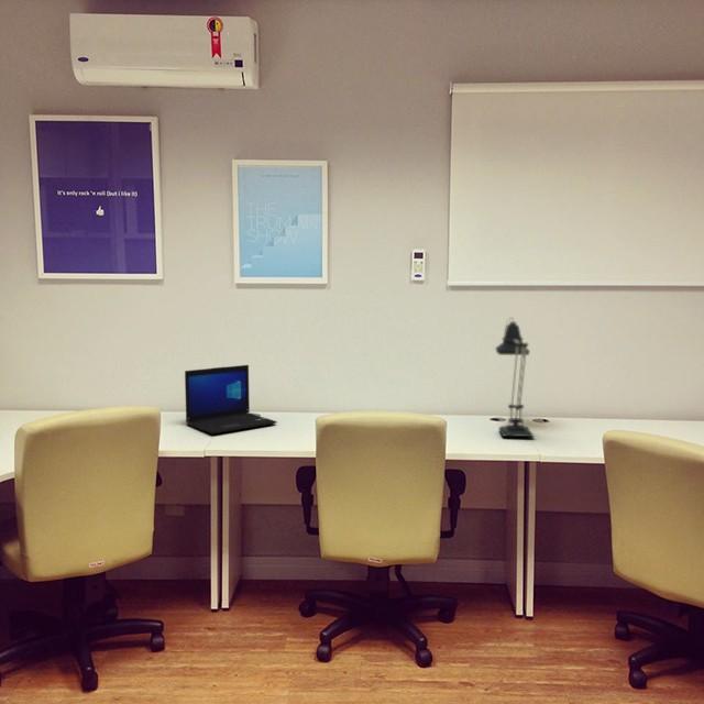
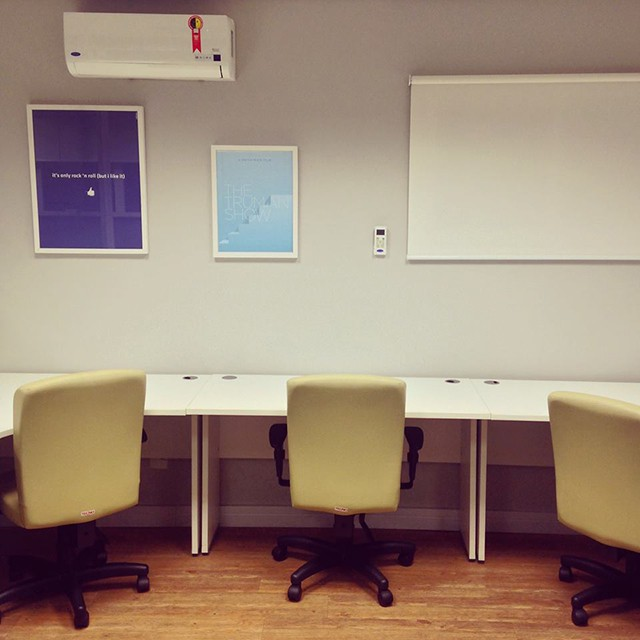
- desk lamp (515, 375)
- laptop (230, 397)
